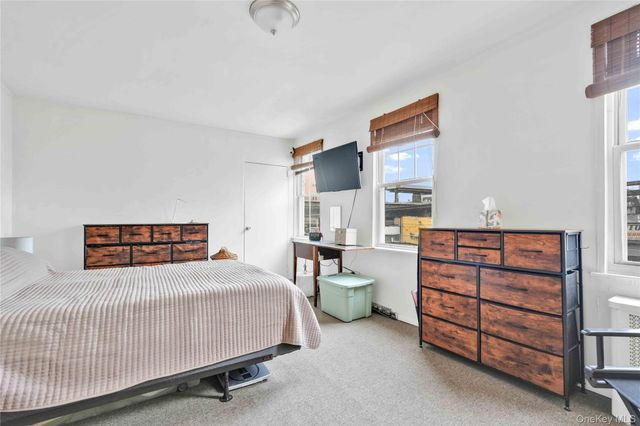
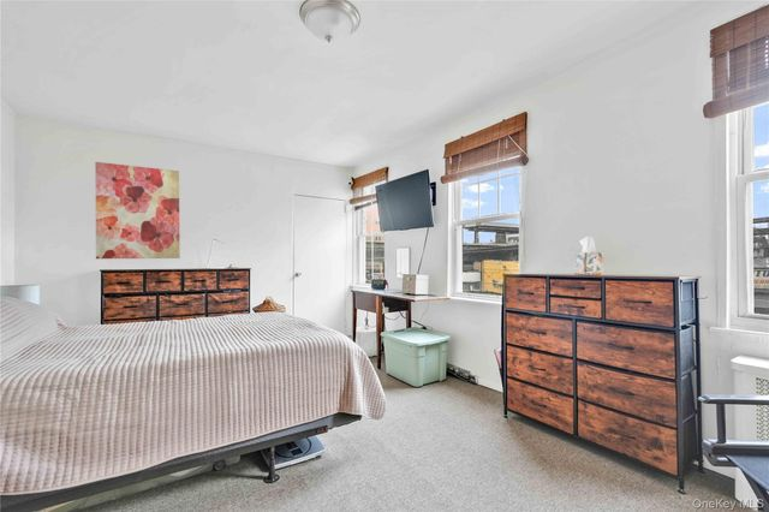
+ wall art (139, 213)
